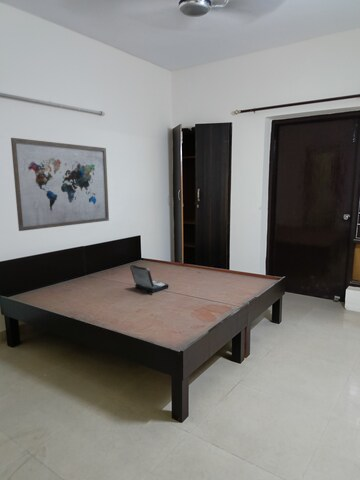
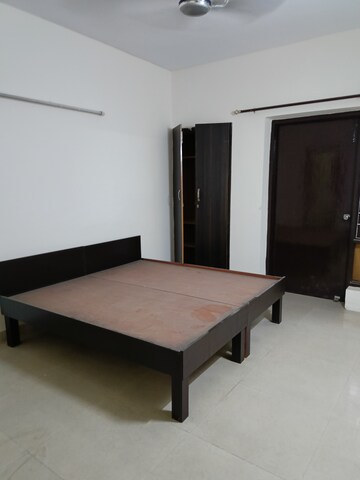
- laptop (149, 276)
- wall art (66, 185)
